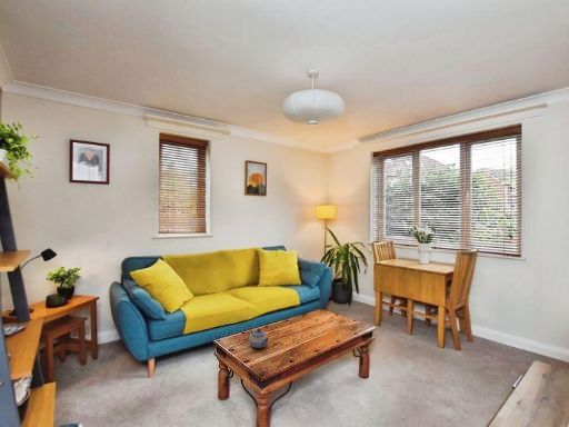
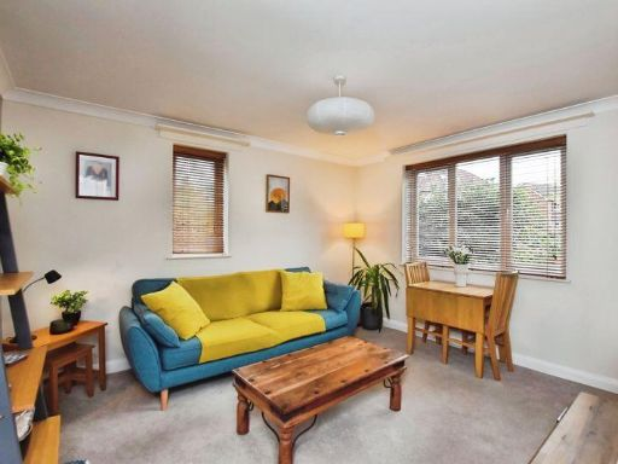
- teapot (258, 337)
